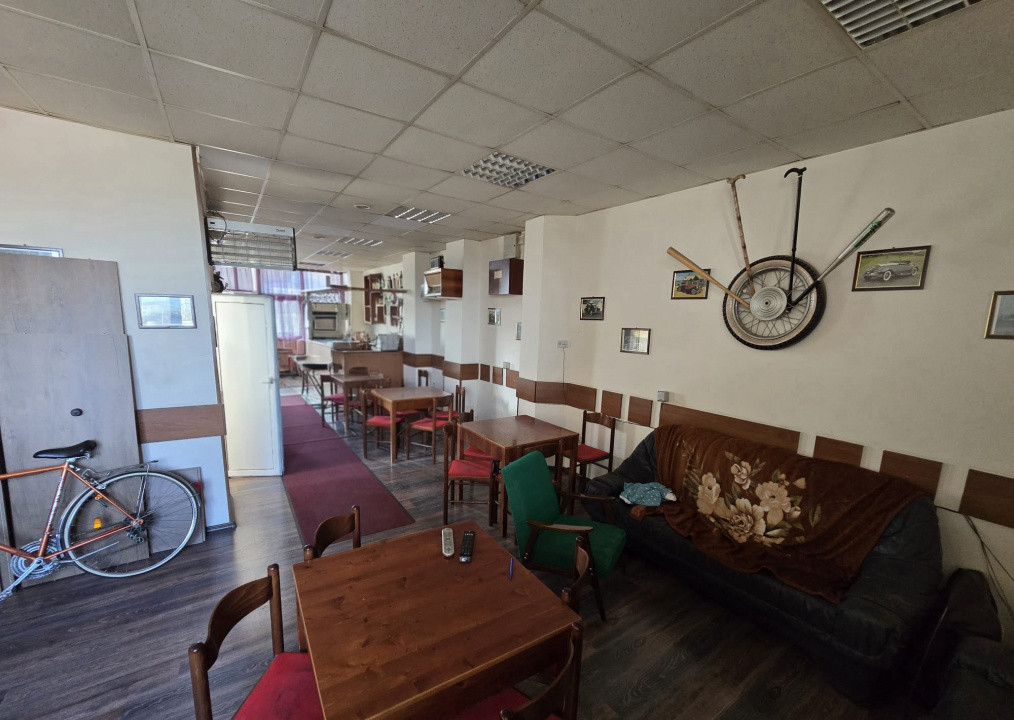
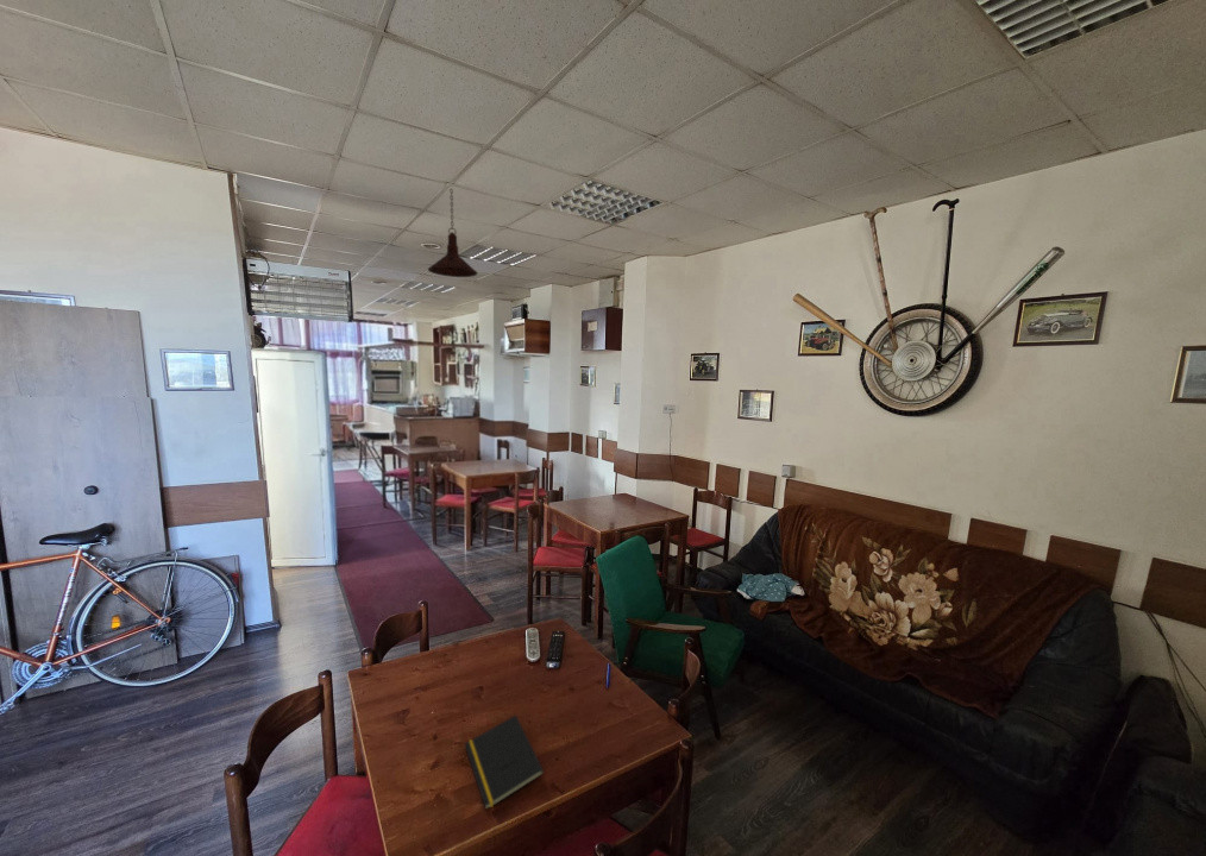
+ pendant light (452, 232)
+ notepad (502, 757)
